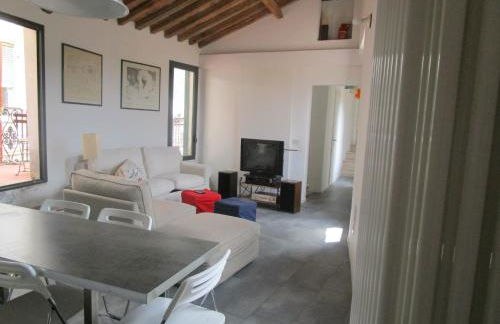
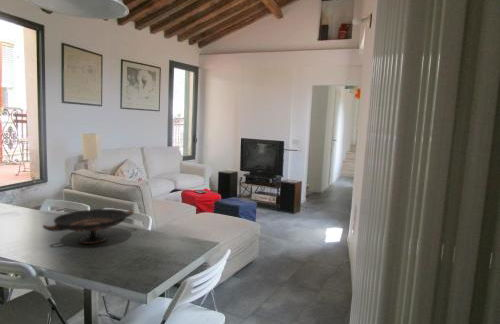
+ decorative bowl (92, 227)
